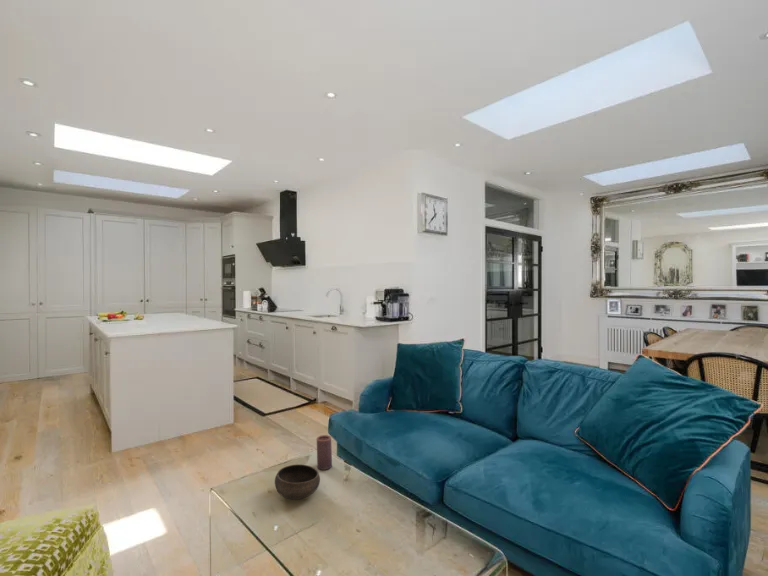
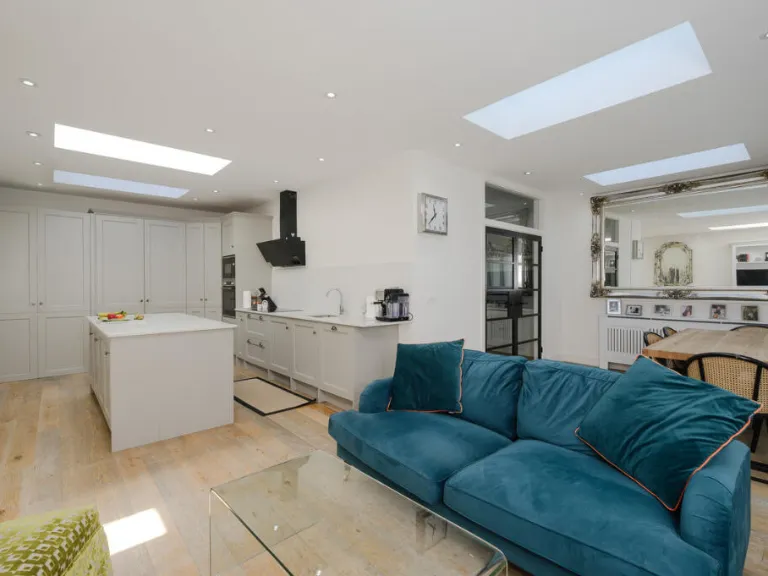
- bowl (297, 482)
- candle (324, 452)
